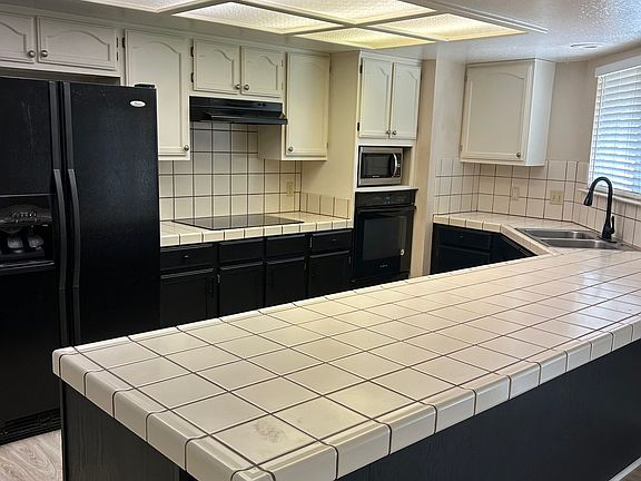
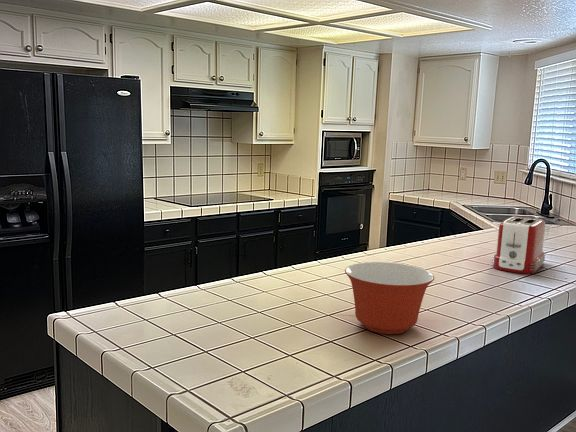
+ toaster (520, 242)
+ mixing bowl (387, 299)
